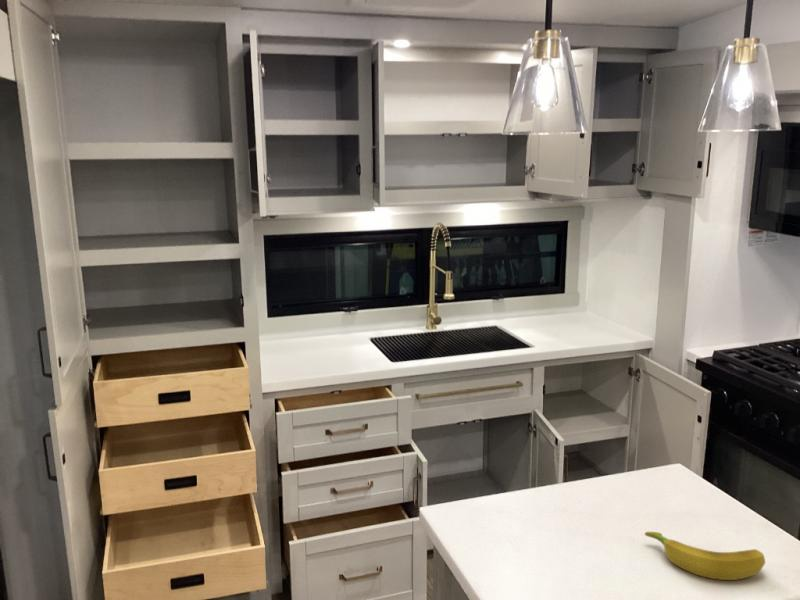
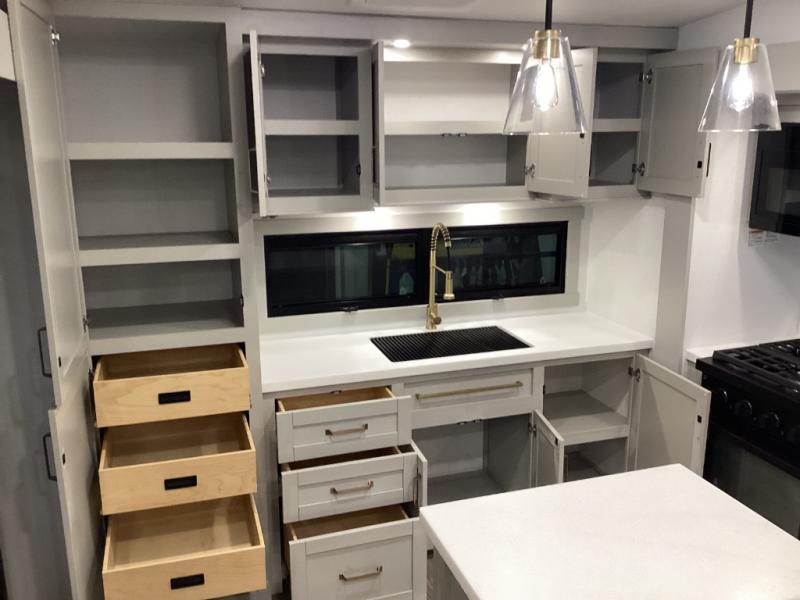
- banana (706, 550)
